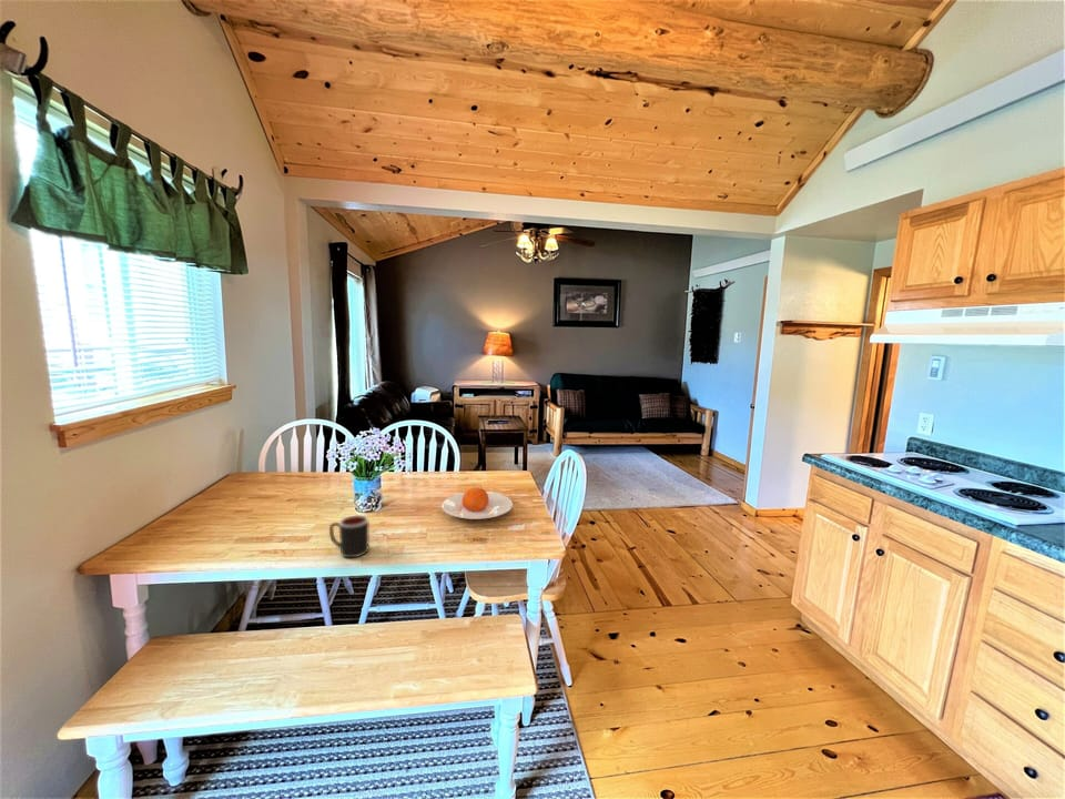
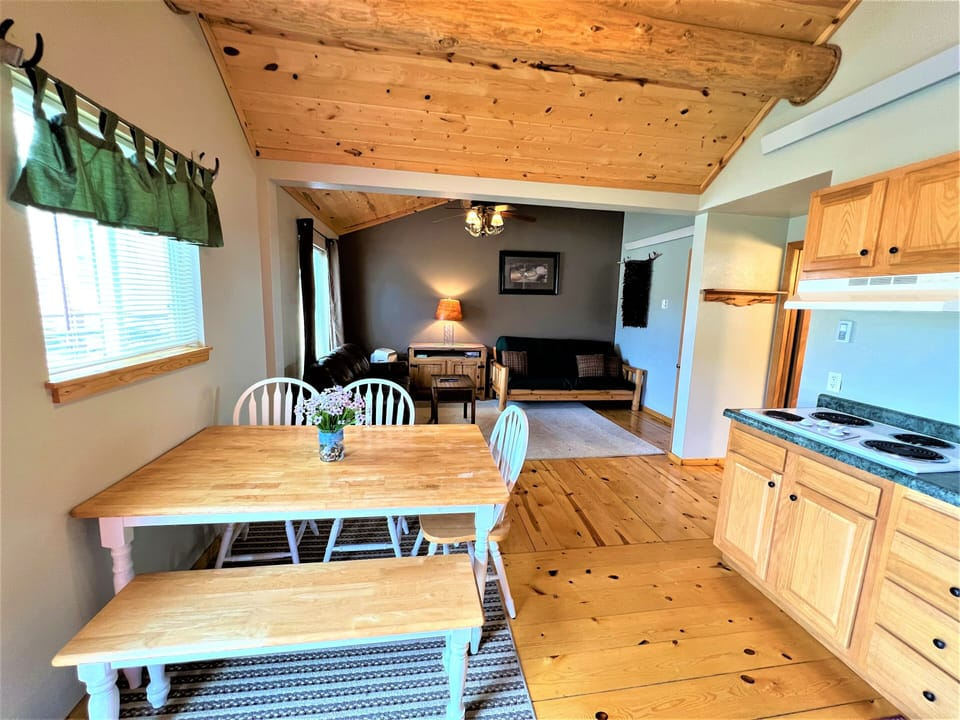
- plate (477, 500)
- mug (349, 536)
